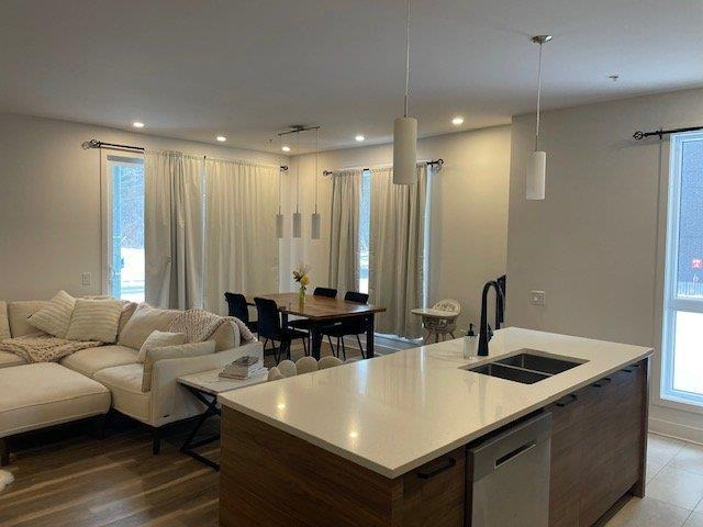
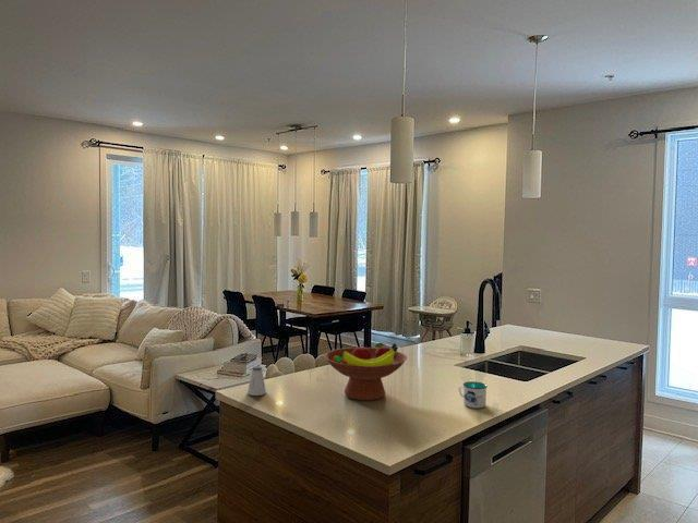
+ saltshaker (256, 379)
+ fruit bowl (365, 367)
+ mug (471, 393)
